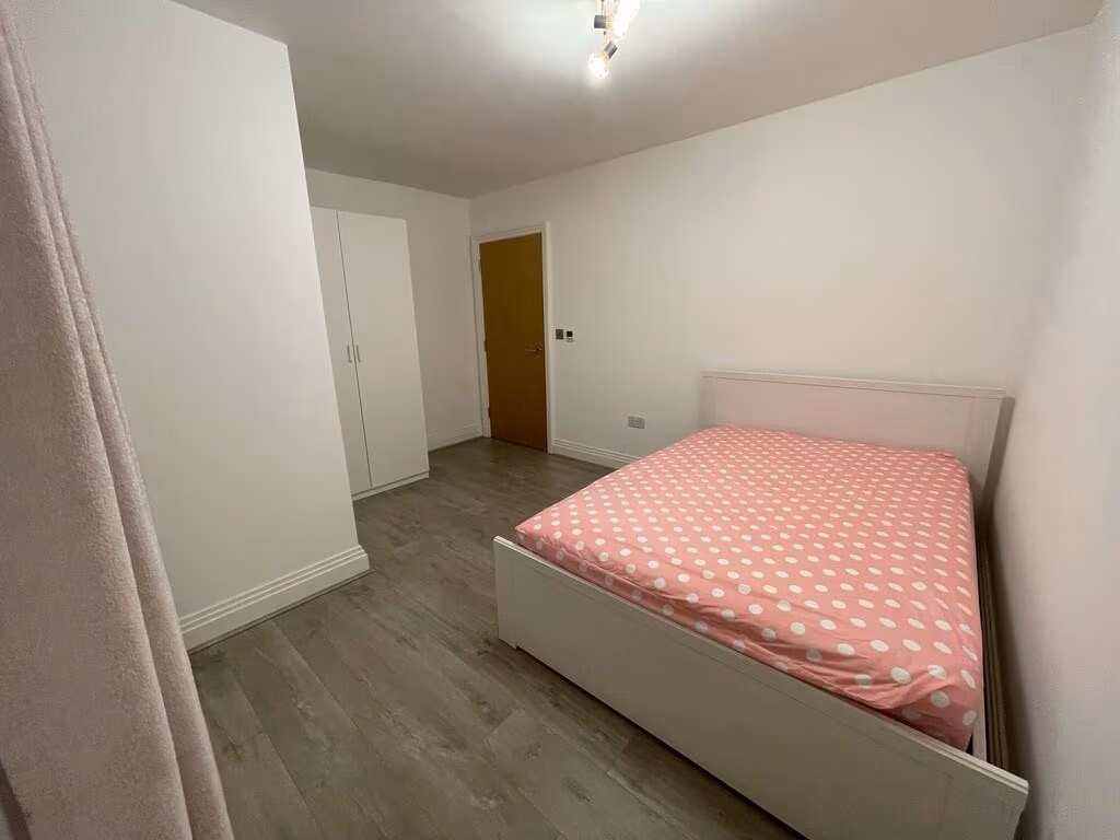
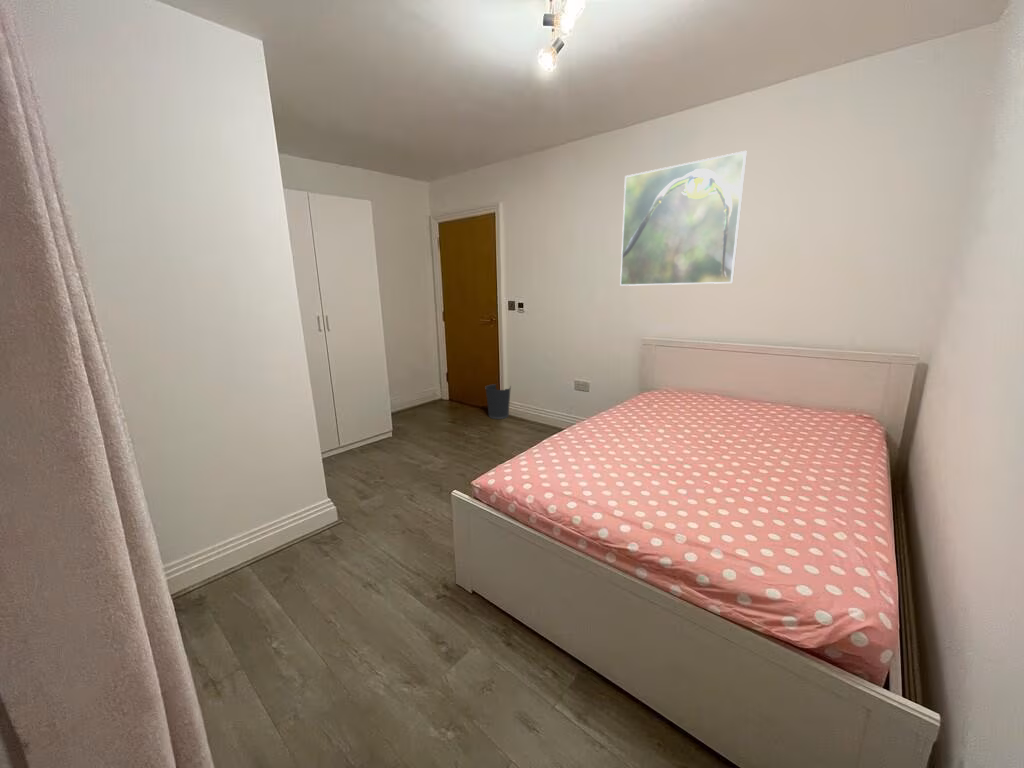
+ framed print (676, 226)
+ wastebasket (498, 401)
